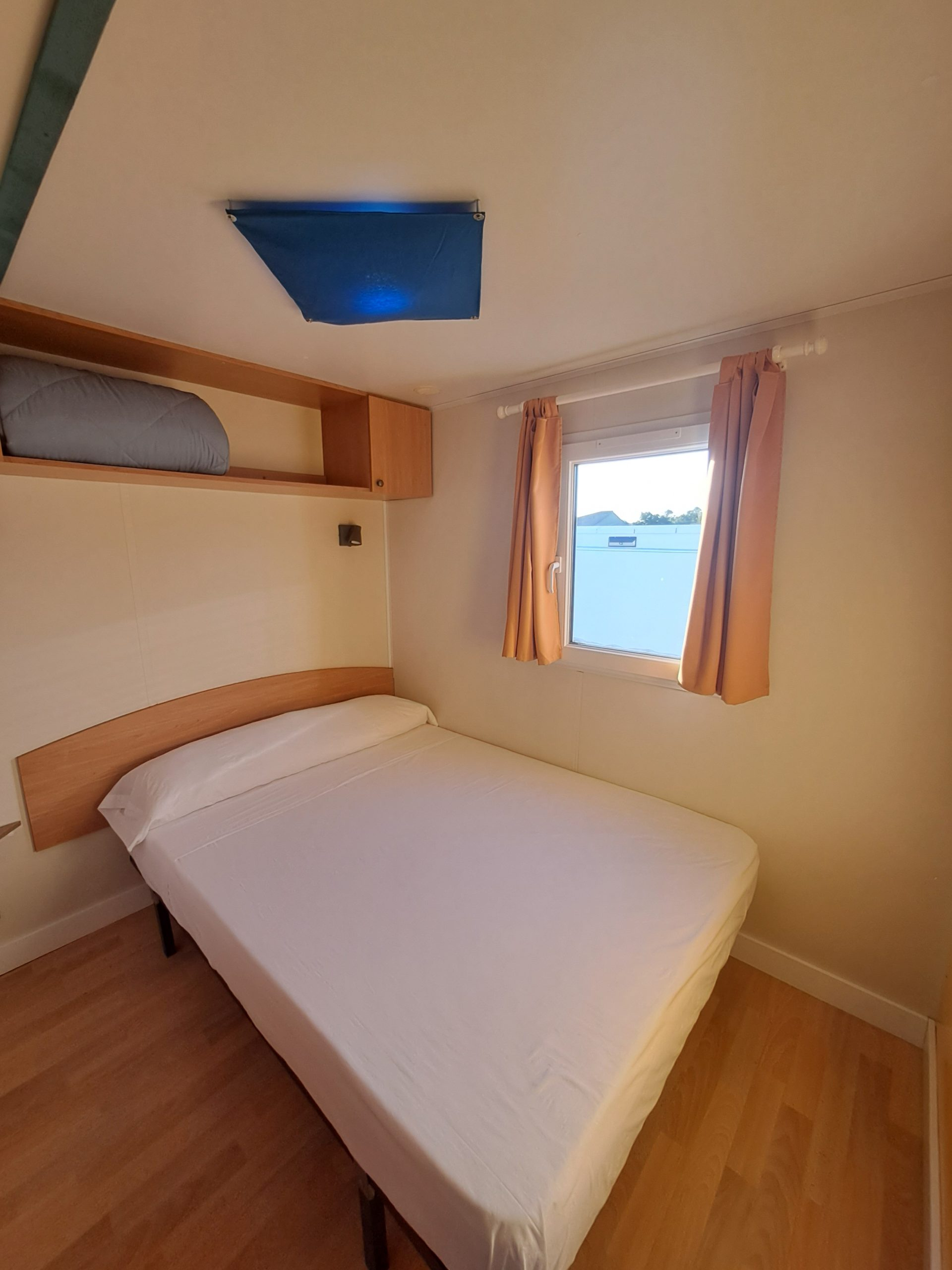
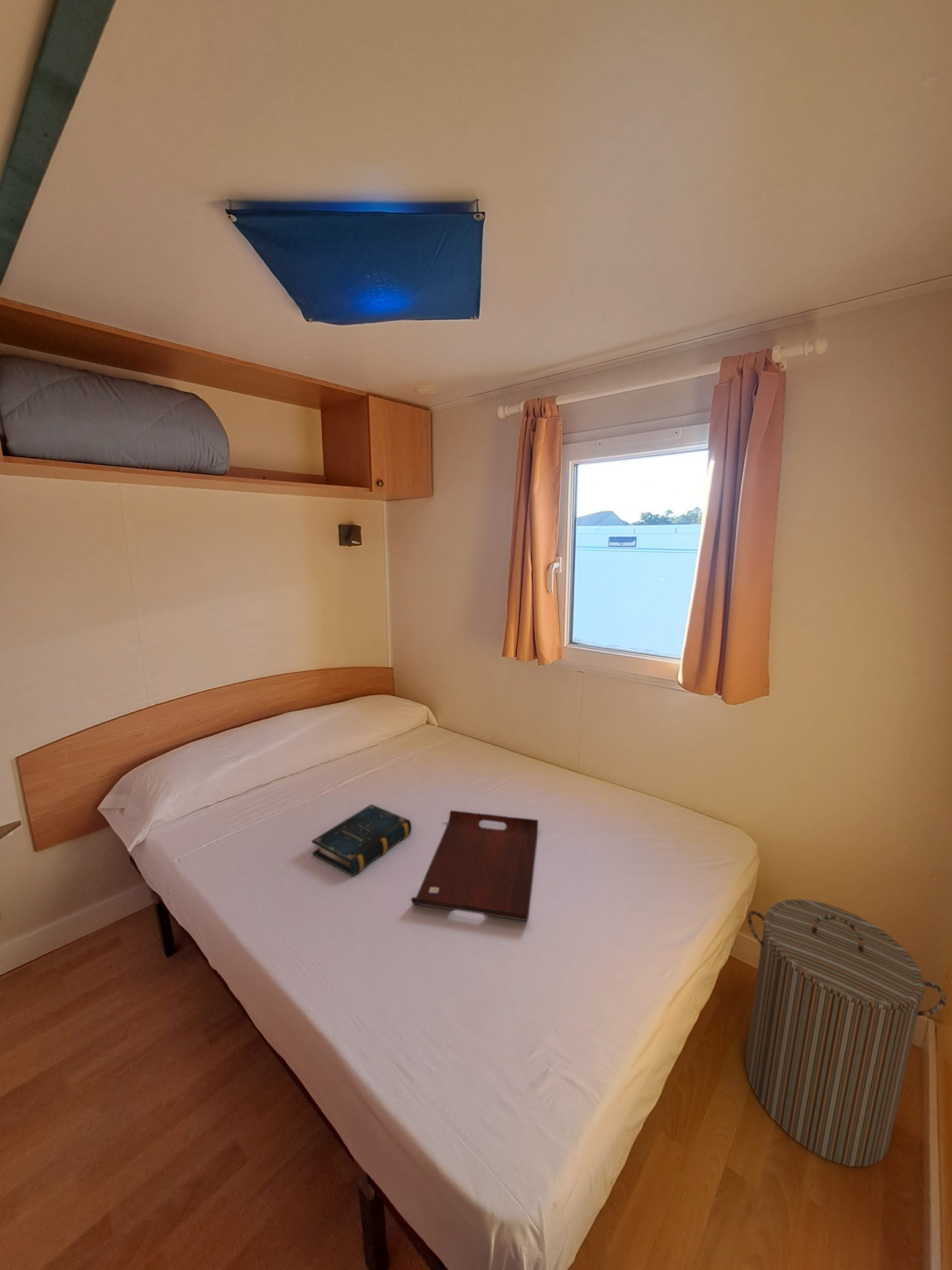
+ laundry hamper (827, 1010)
+ serving tray (482, 860)
+ book (364, 837)
